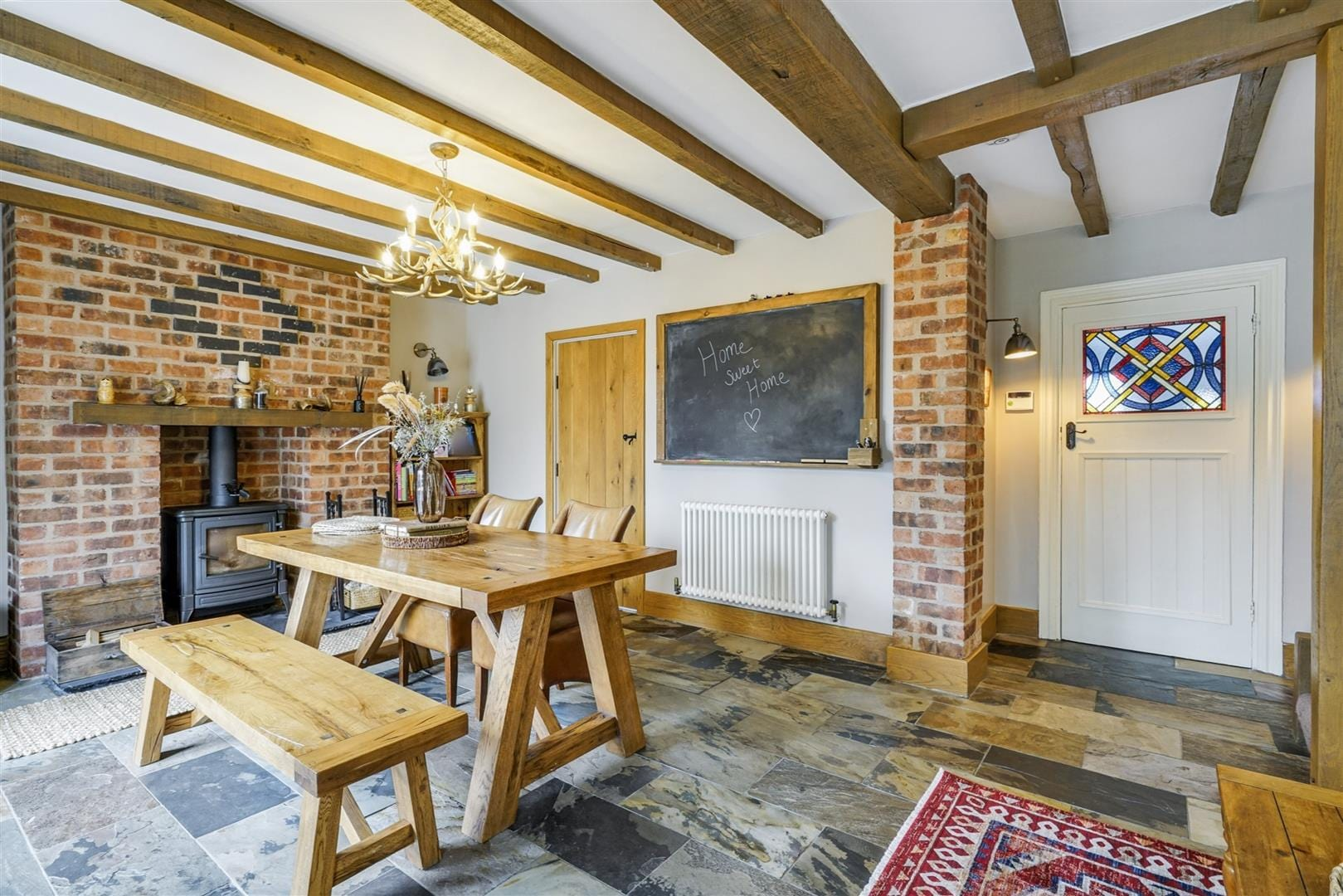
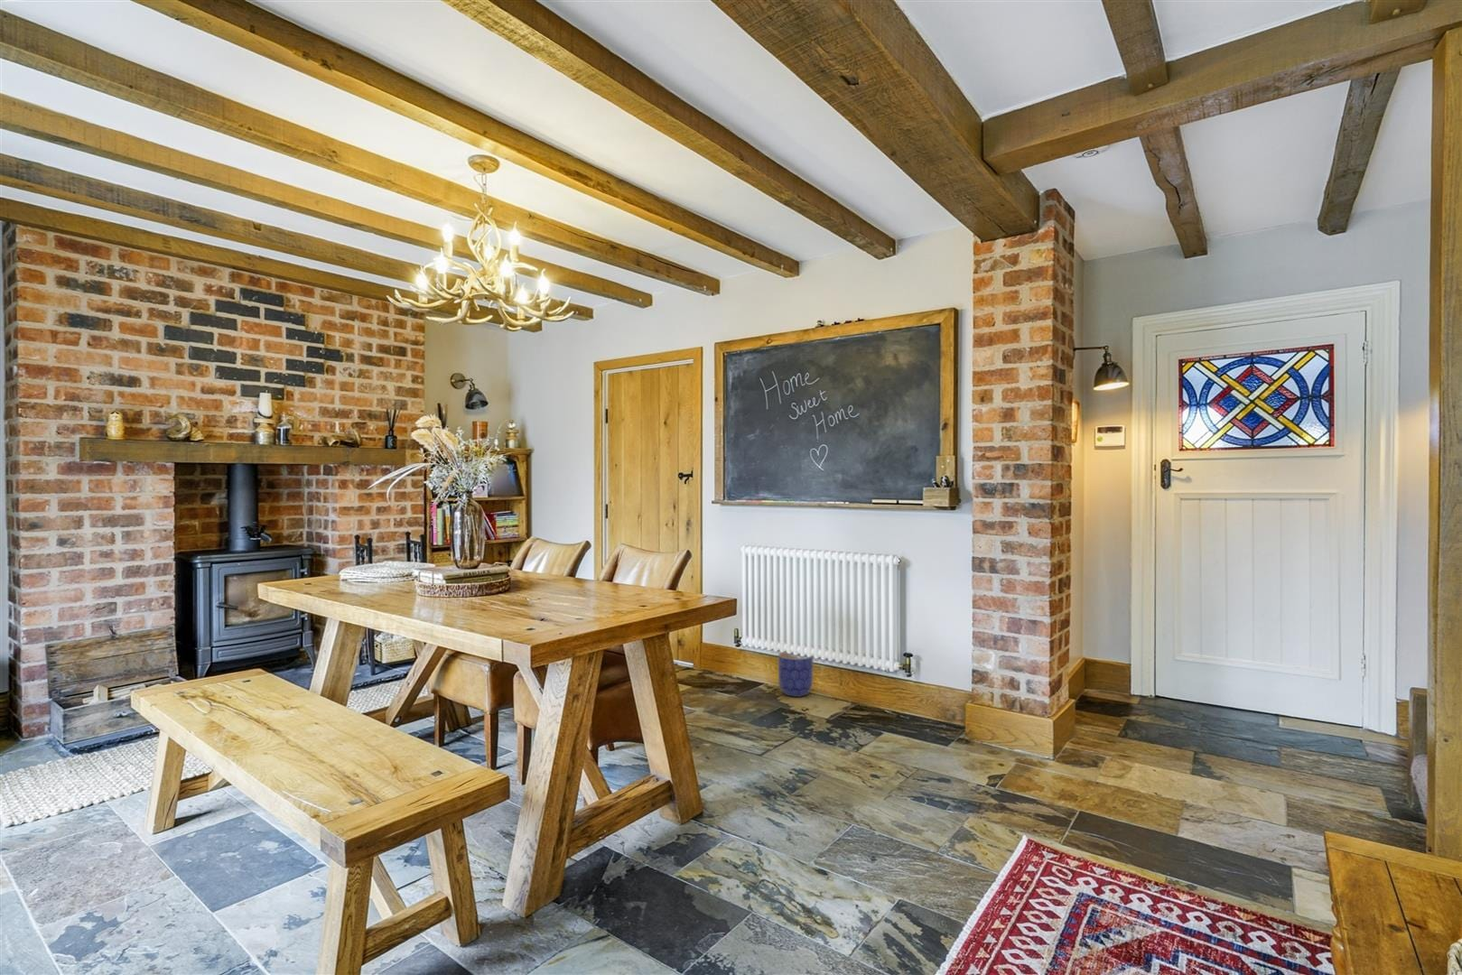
+ planter (796, 674)
